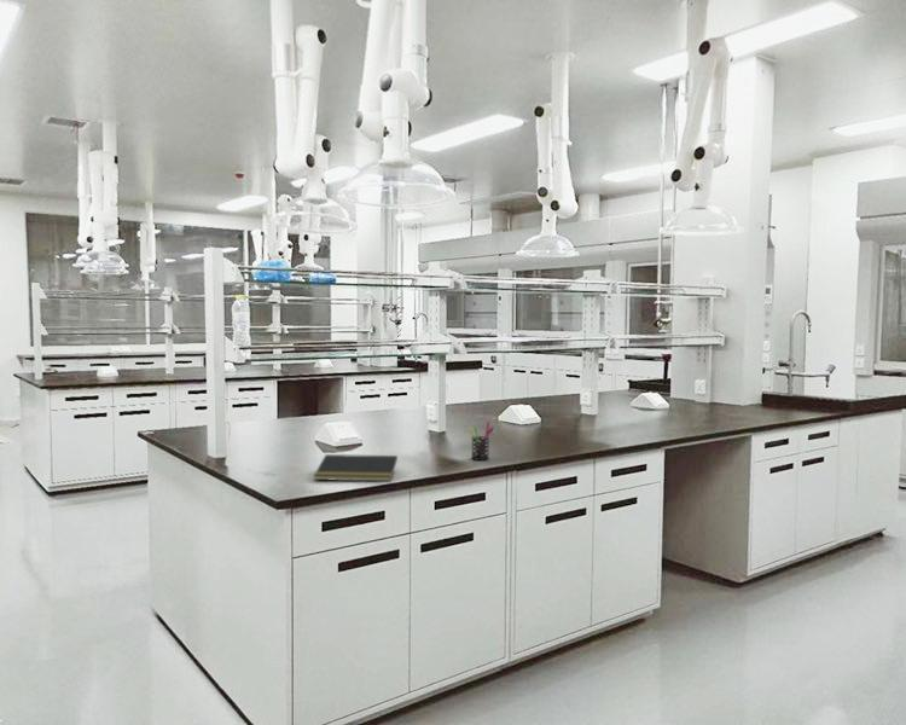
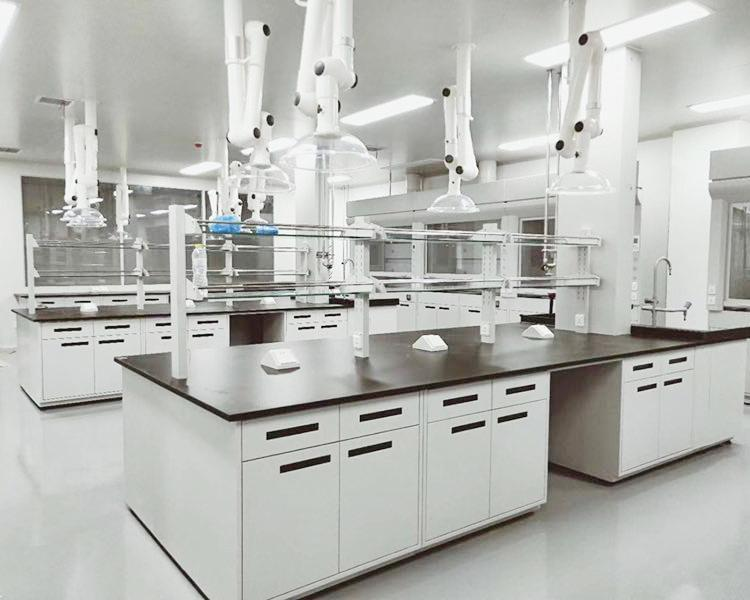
- pen holder (480, 440)
- notepad (356, 466)
